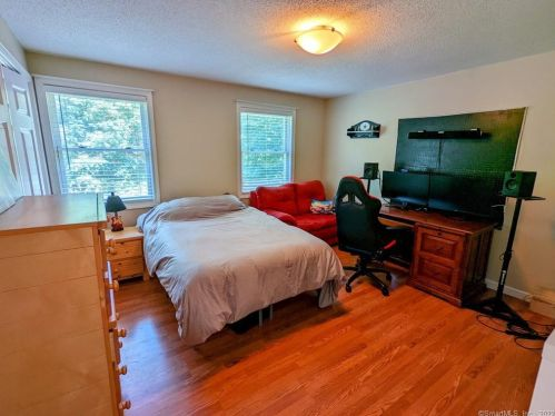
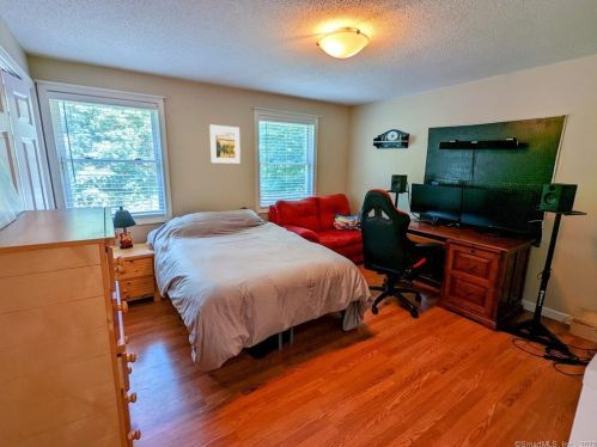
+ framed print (225, 145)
